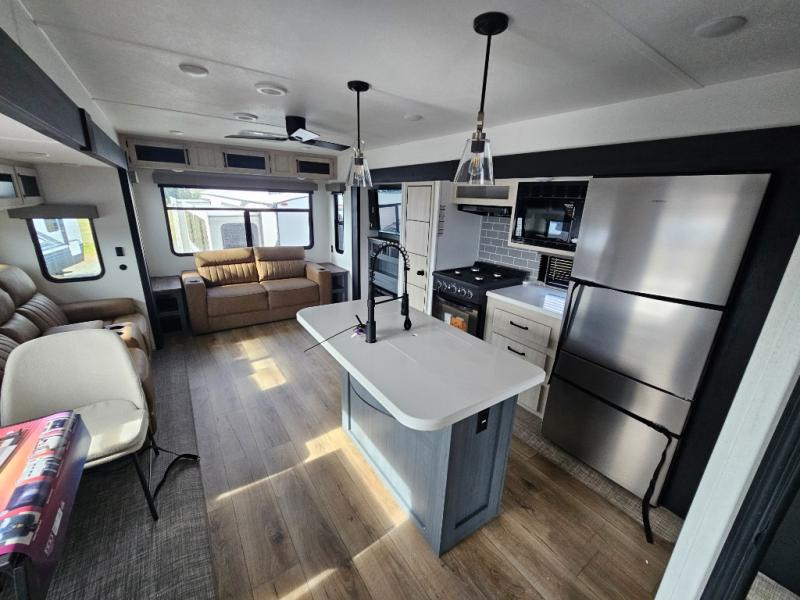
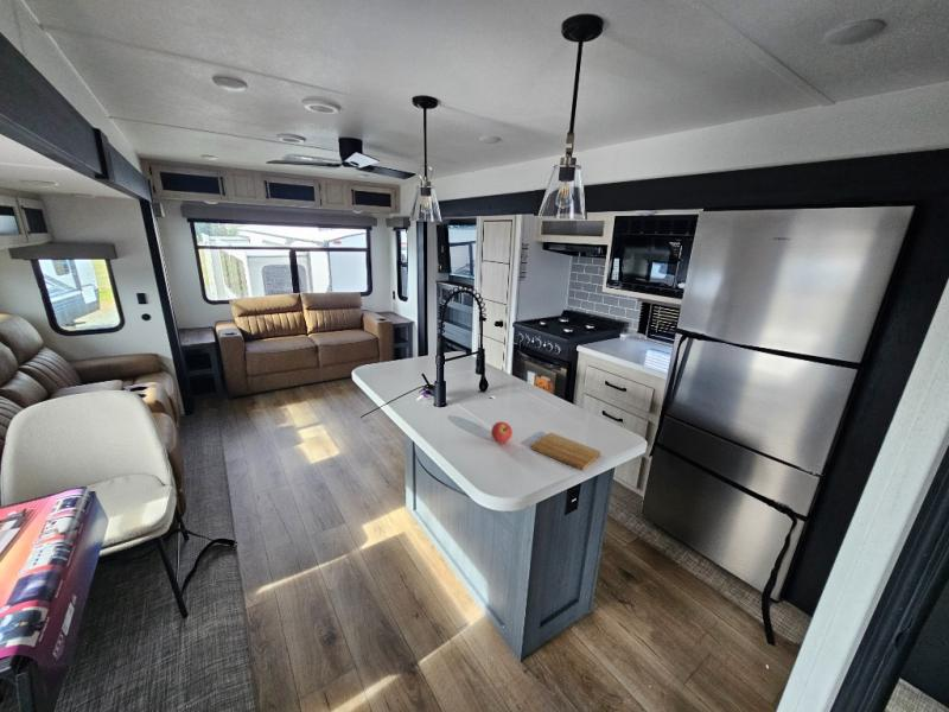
+ cutting board (565, 450)
+ fruit (502, 432)
